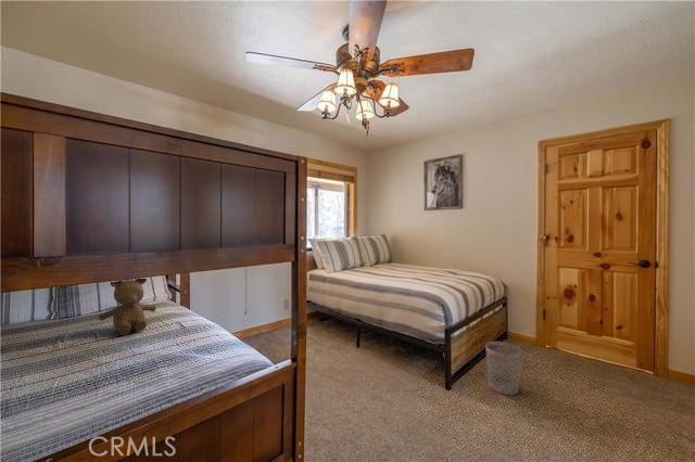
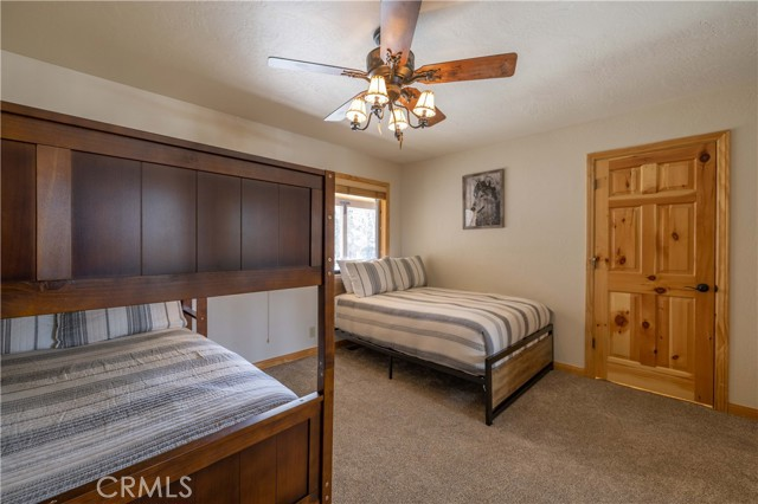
- wastebasket (503, 368)
- teddy bear (129, 303)
